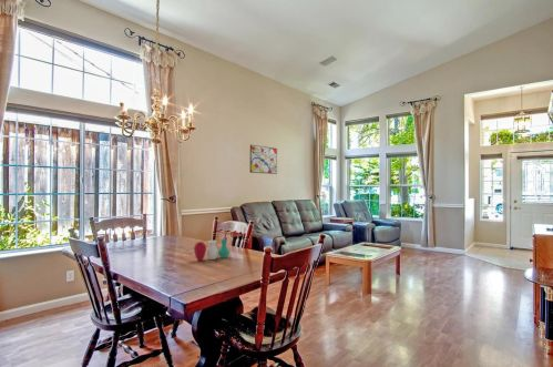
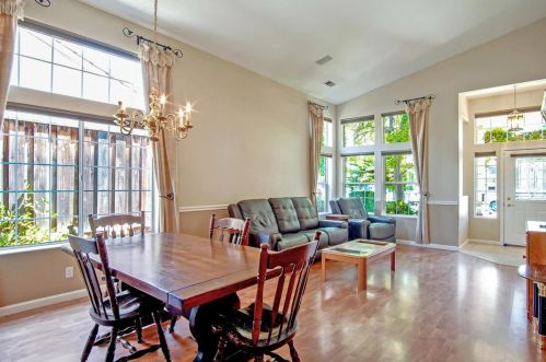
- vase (212, 249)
- wall art (264, 160)
